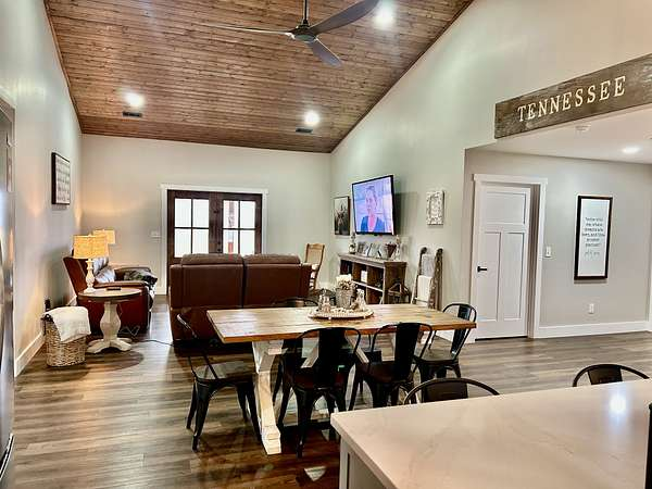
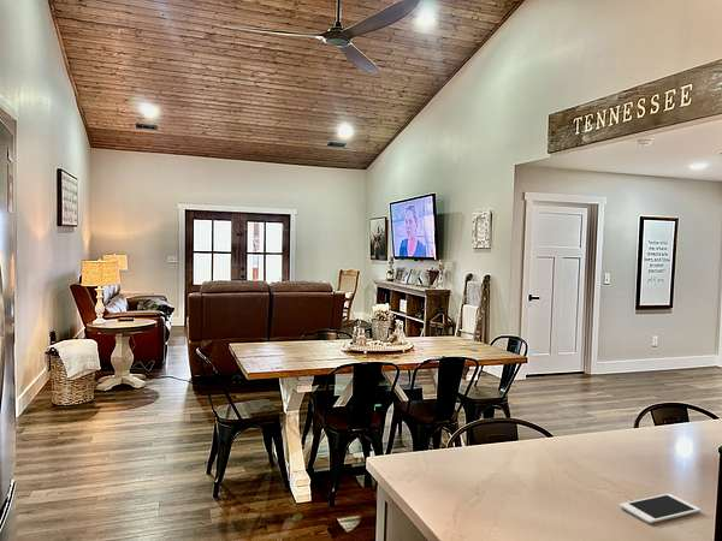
+ cell phone (659, 507)
